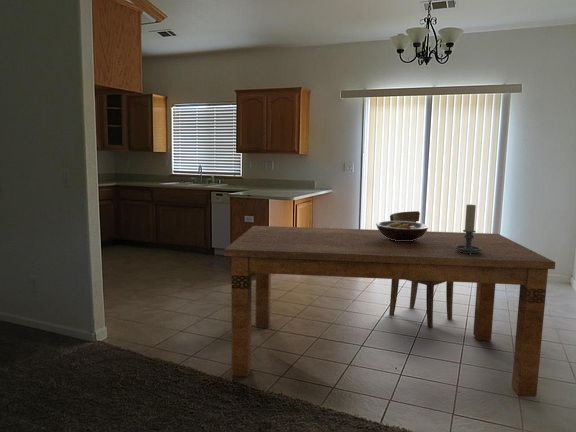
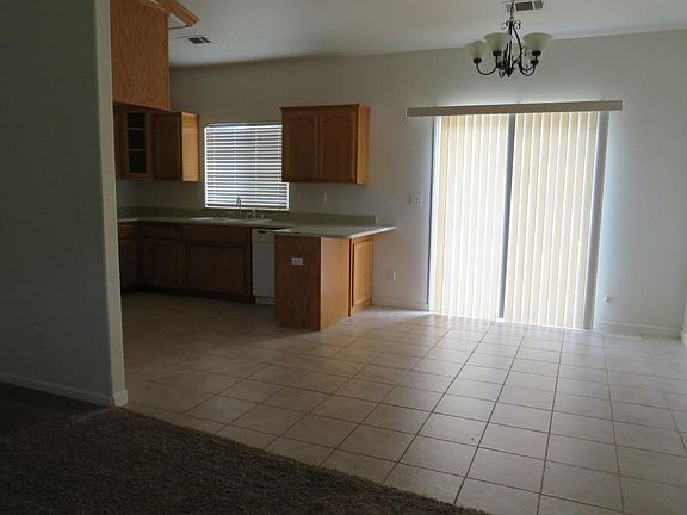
- fruit bowl (401, 229)
- dining chair (421, 280)
- candle holder (469, 228)
- dining table (378, 278)
